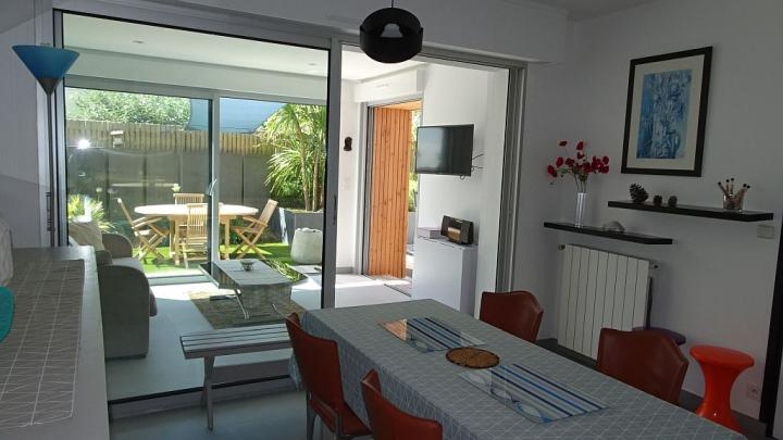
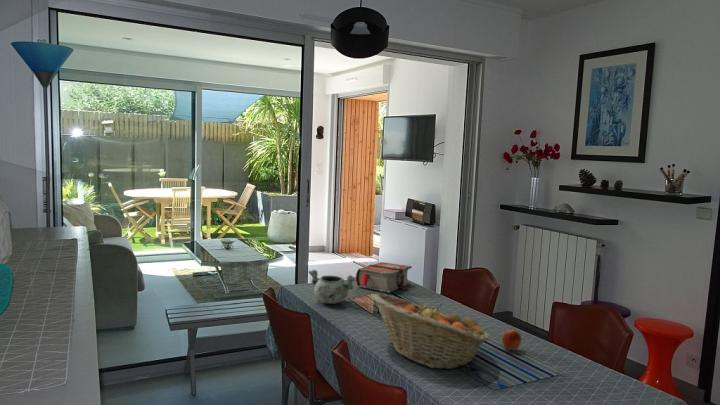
+ bible (386, 276)
+ apple (511, 339)
+ bowl (331, 287)
+ fruit basket (427, 325)
